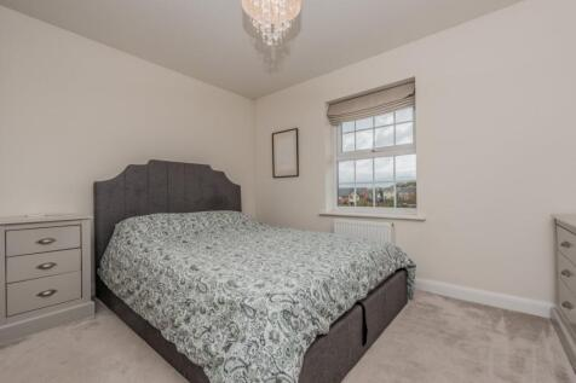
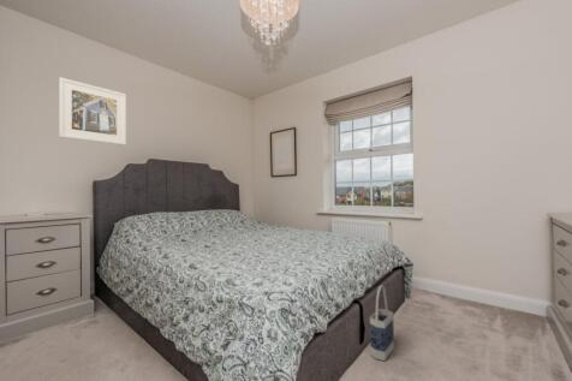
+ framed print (95, 113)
+ bag (381, 319)
